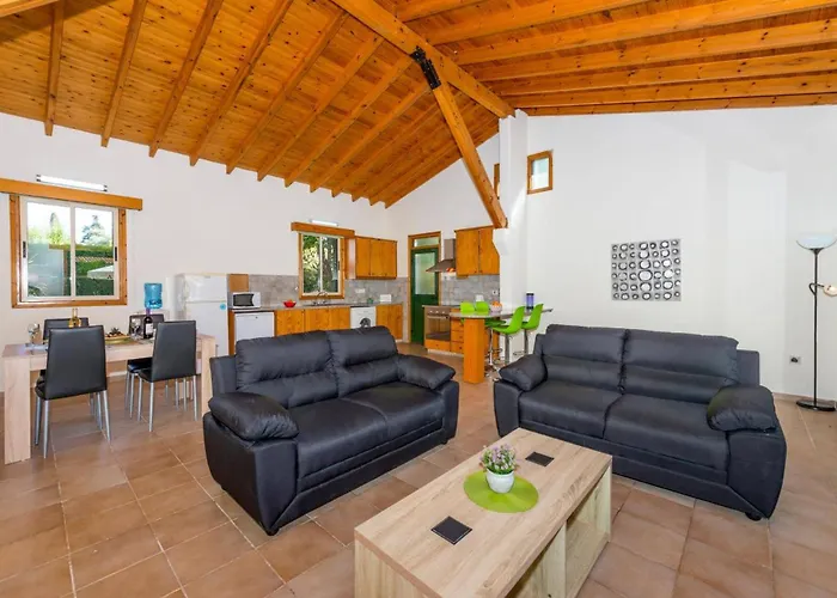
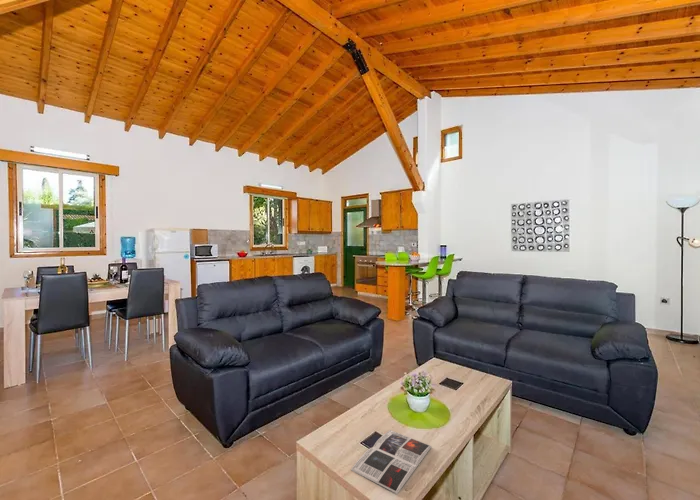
+ magazine (393, 455)
